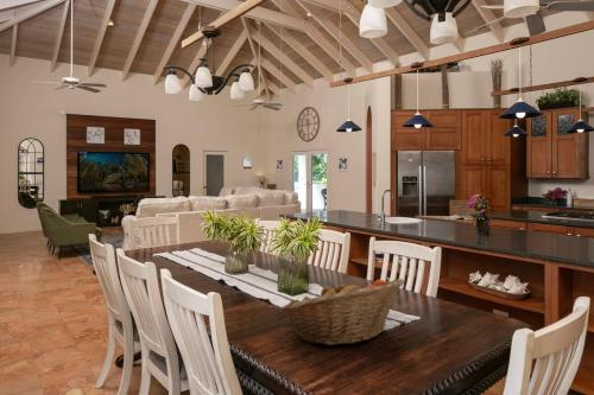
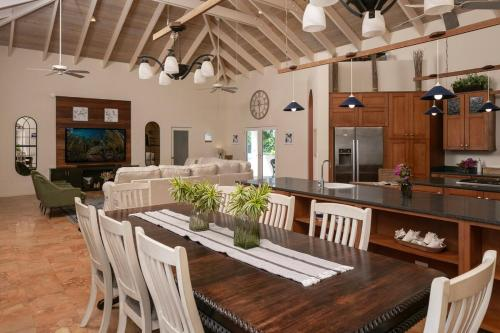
- fruit basket (343, 305)
